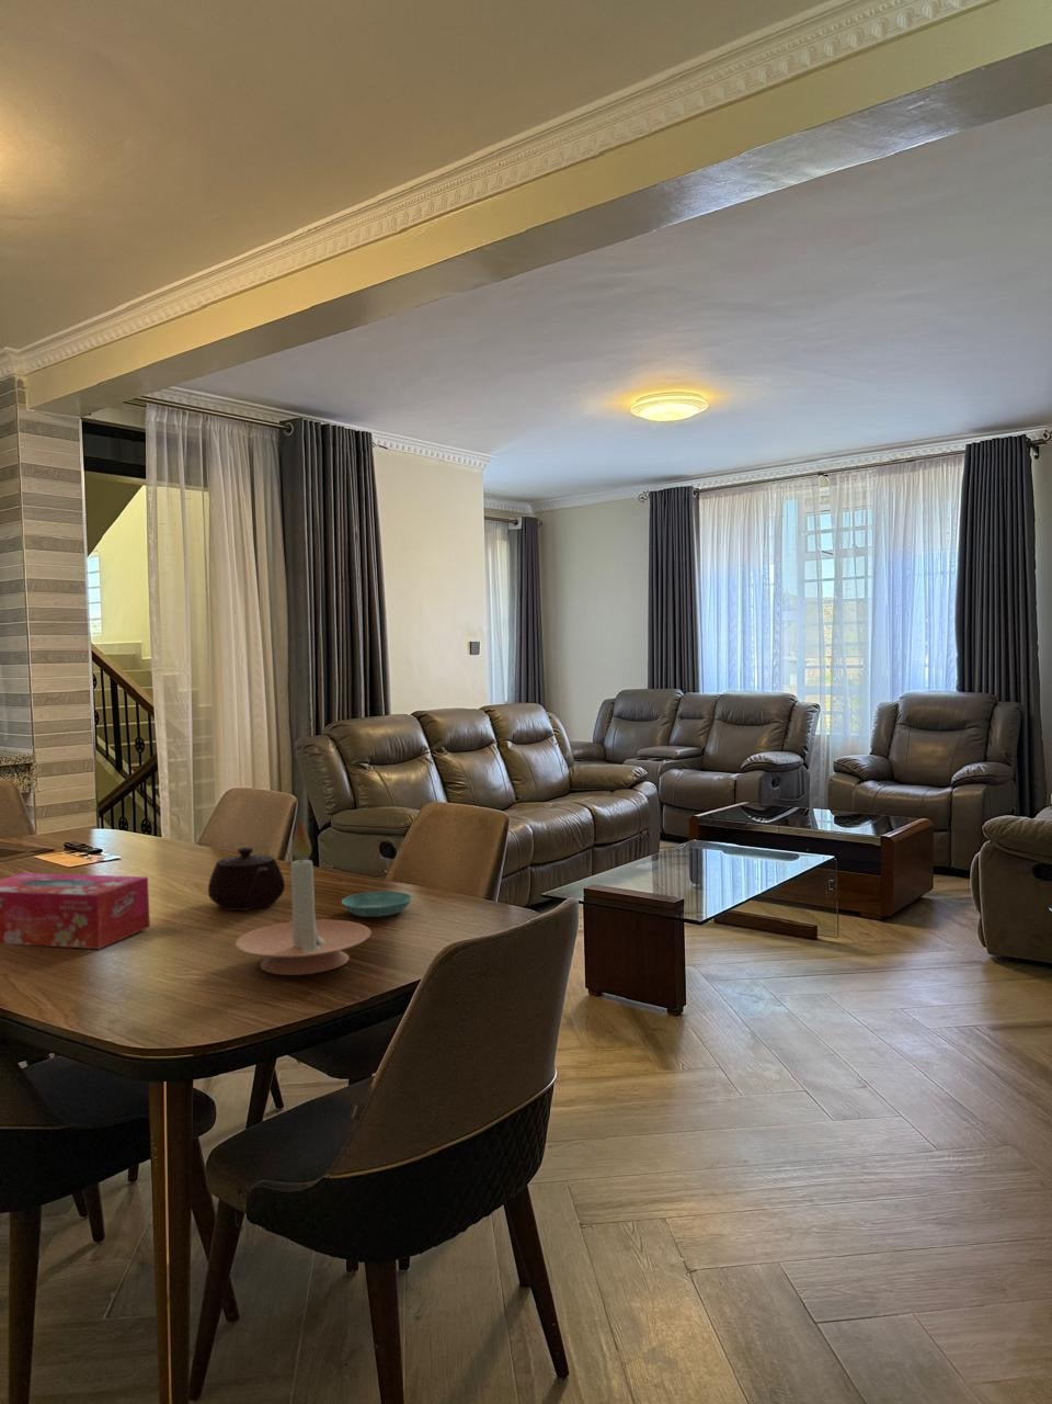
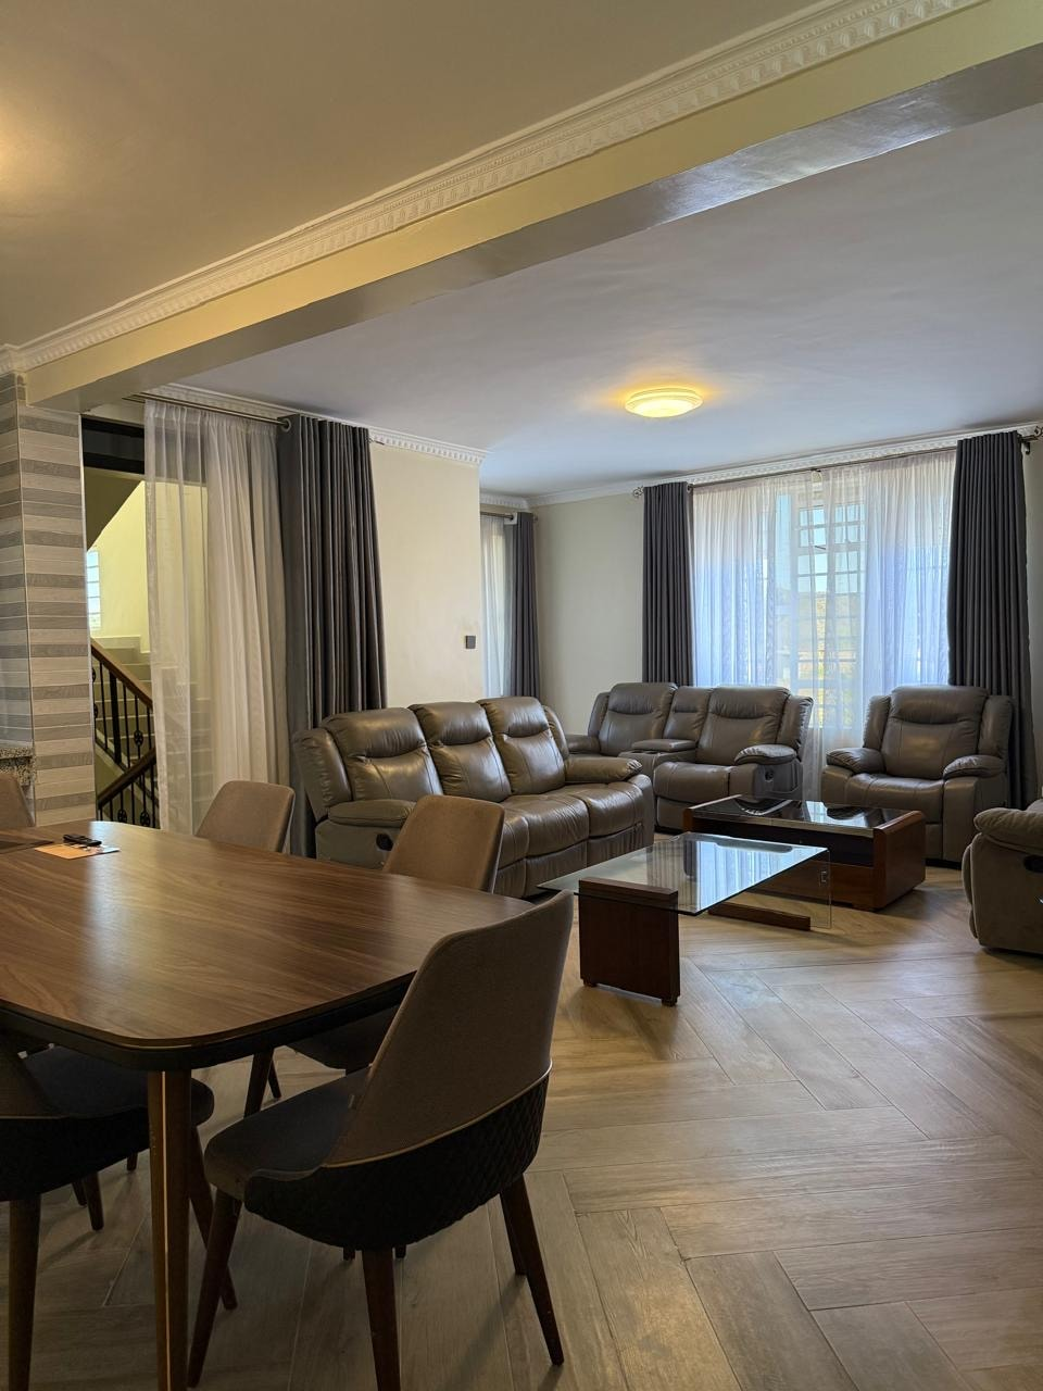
- tissue box (60, 909)
- teapot (246, 877)
- saucer (377, 905)
- candle holder (303, 890)
